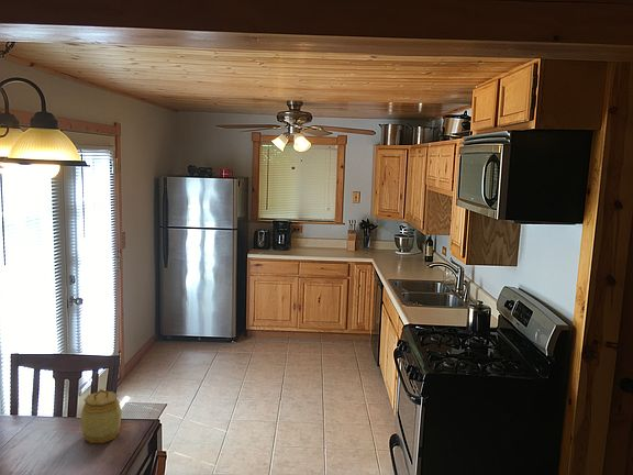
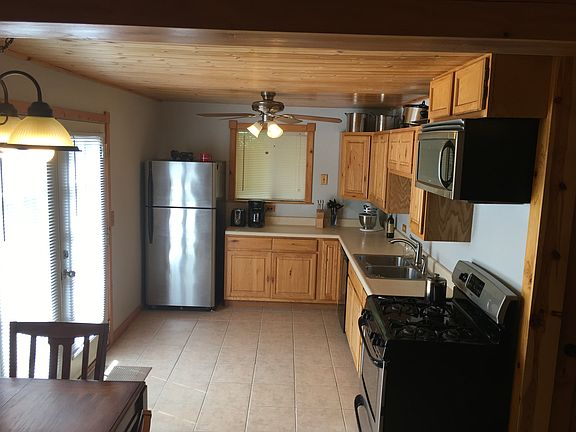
- jar (101, 412)
